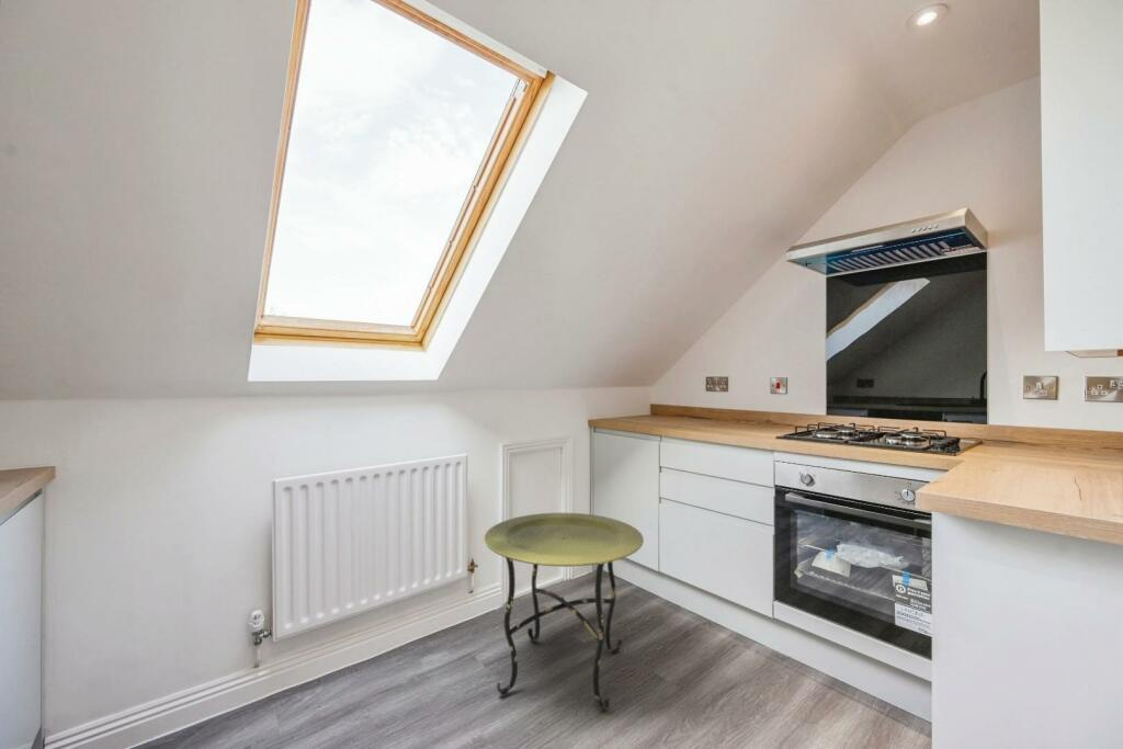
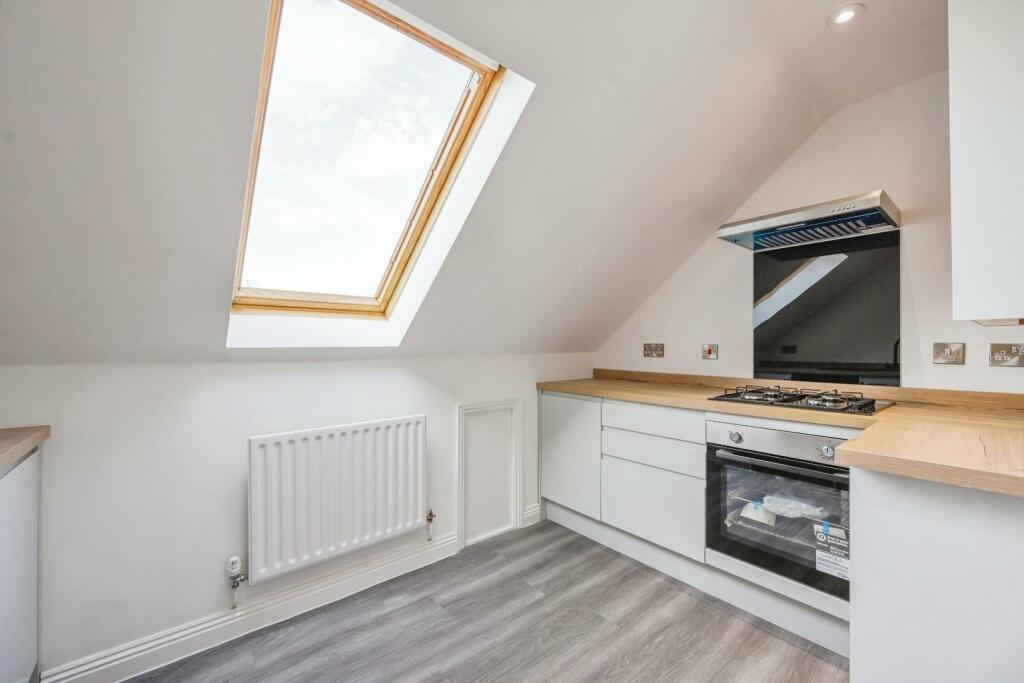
- side table (563, 602)
